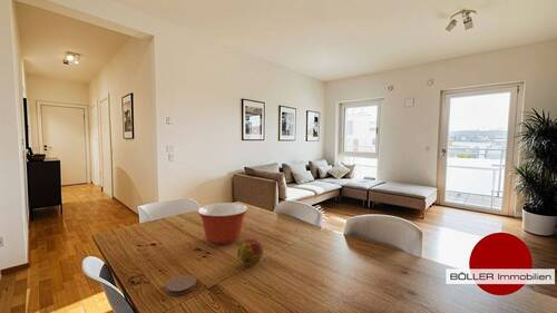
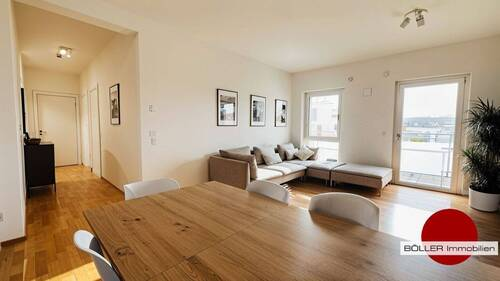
- fruit (250, 253)
- mixing bowl (223, 224)
- coaster (180, 284)
